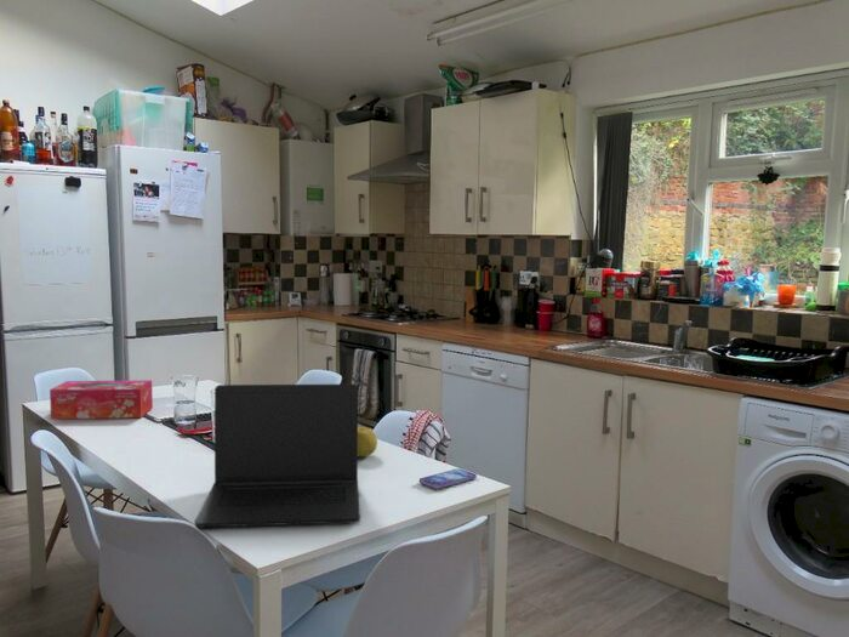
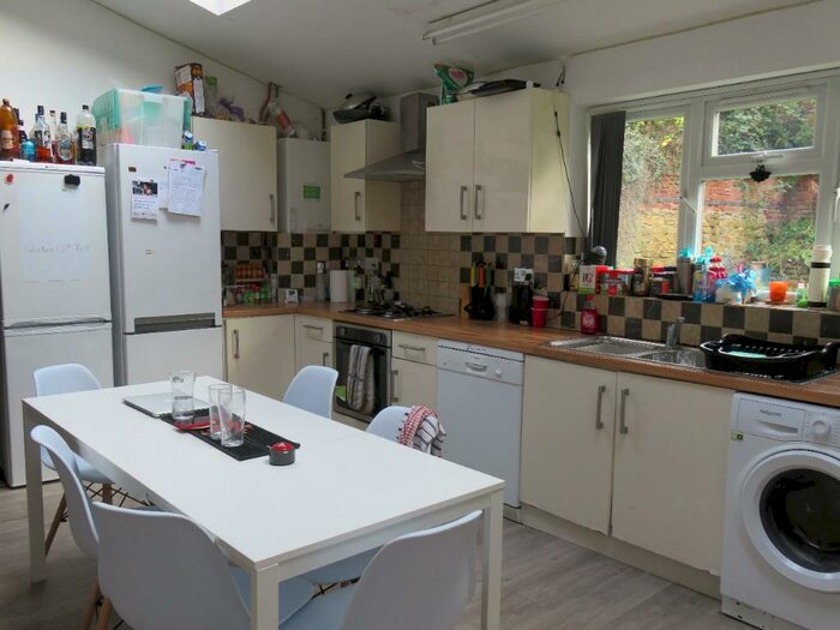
- fruit (359, 440)
- smartphone (448, 478)
- laptop (283, 450)
- tissue box (103, 398)
